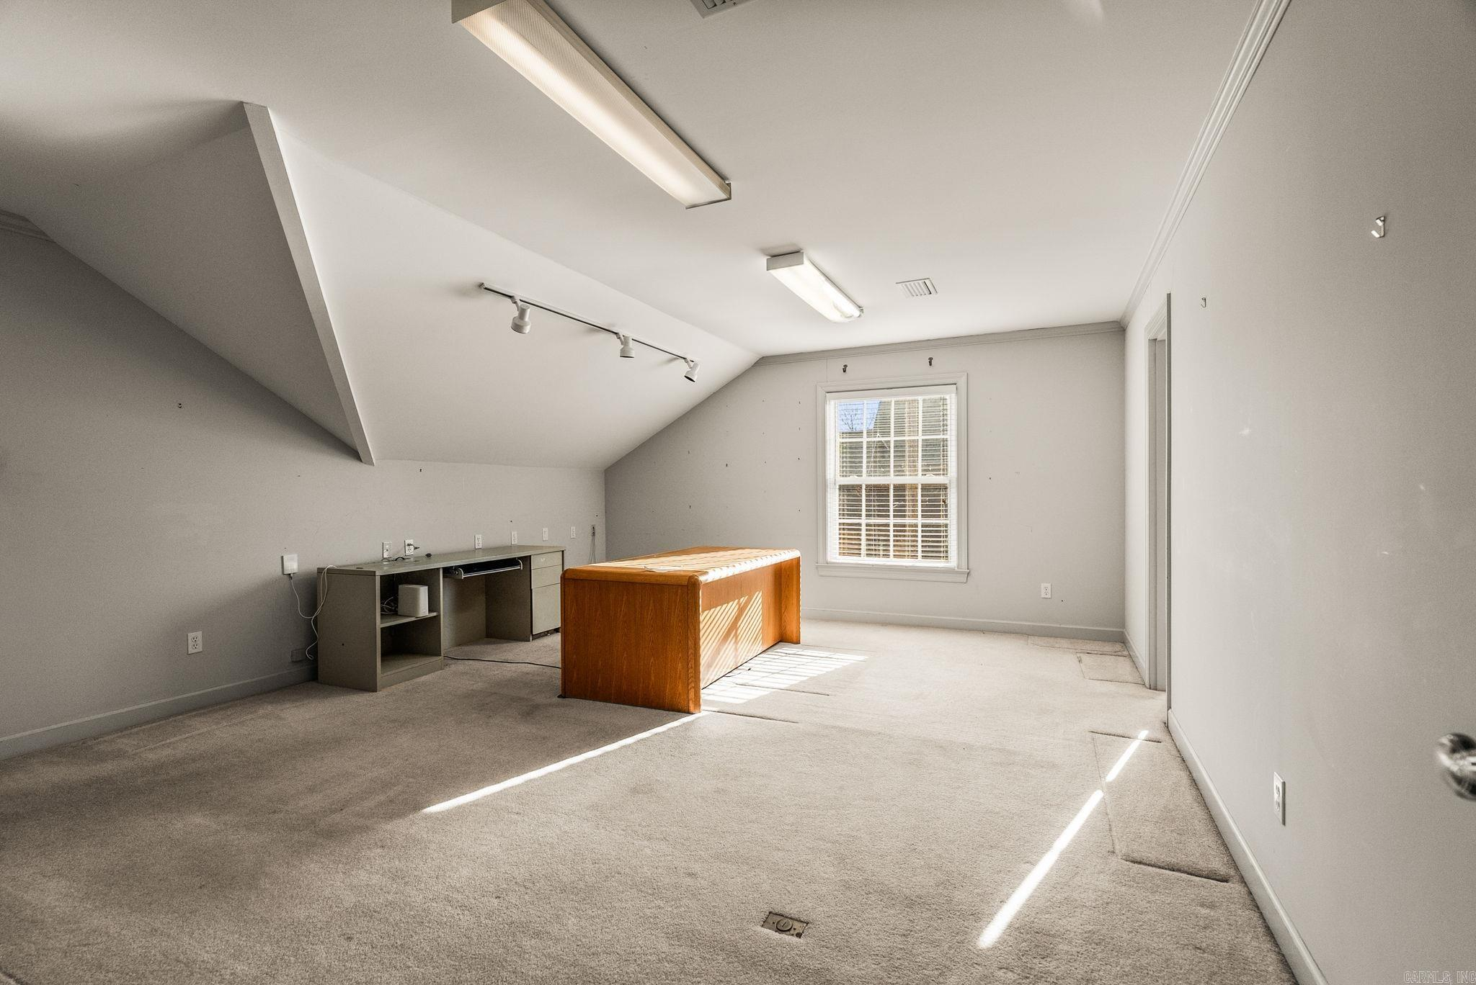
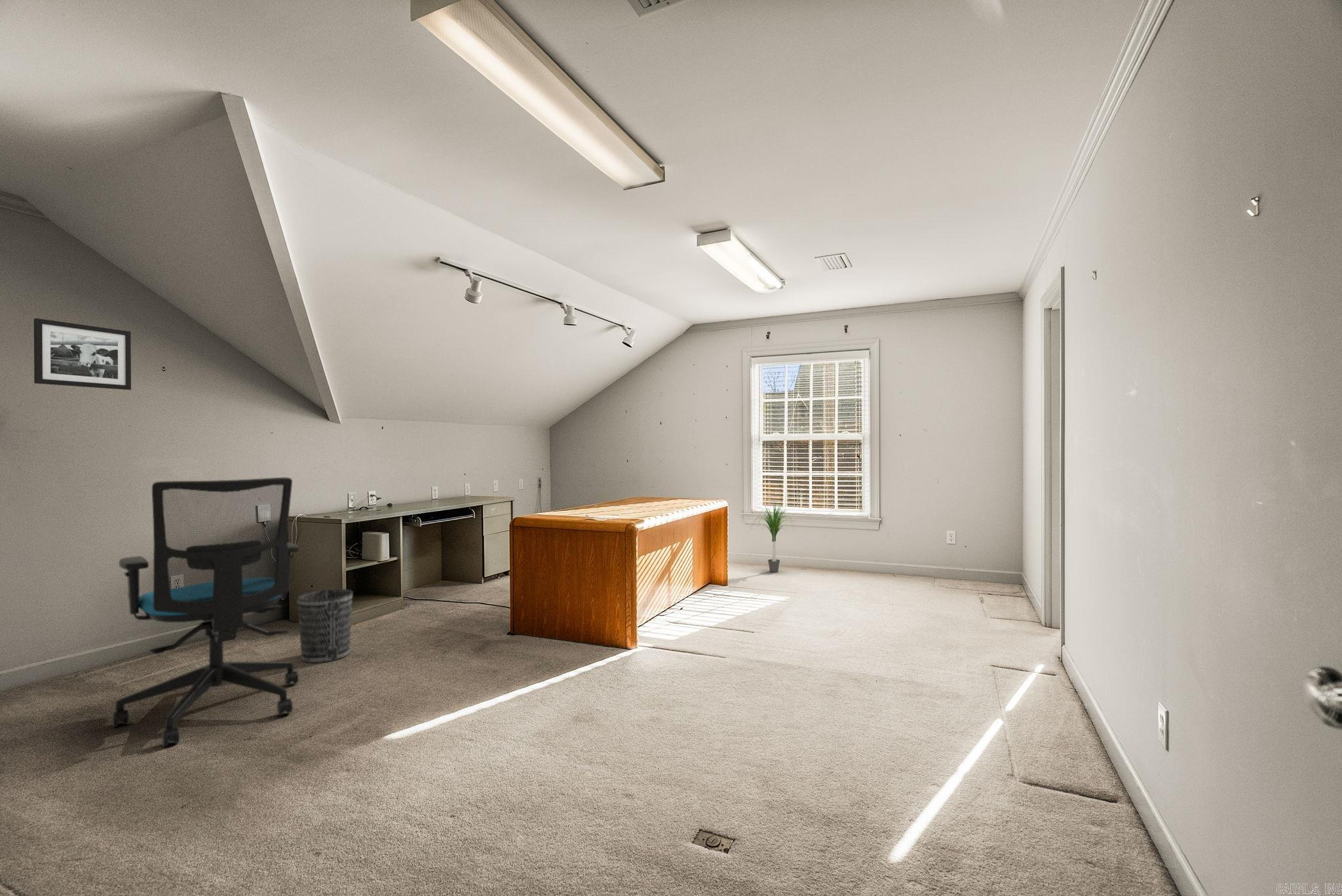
+ picture frame (85, 356)
+ office chair (215, 592)
+ wastebasket (326, 625)
+ potted plant (773, 534)
